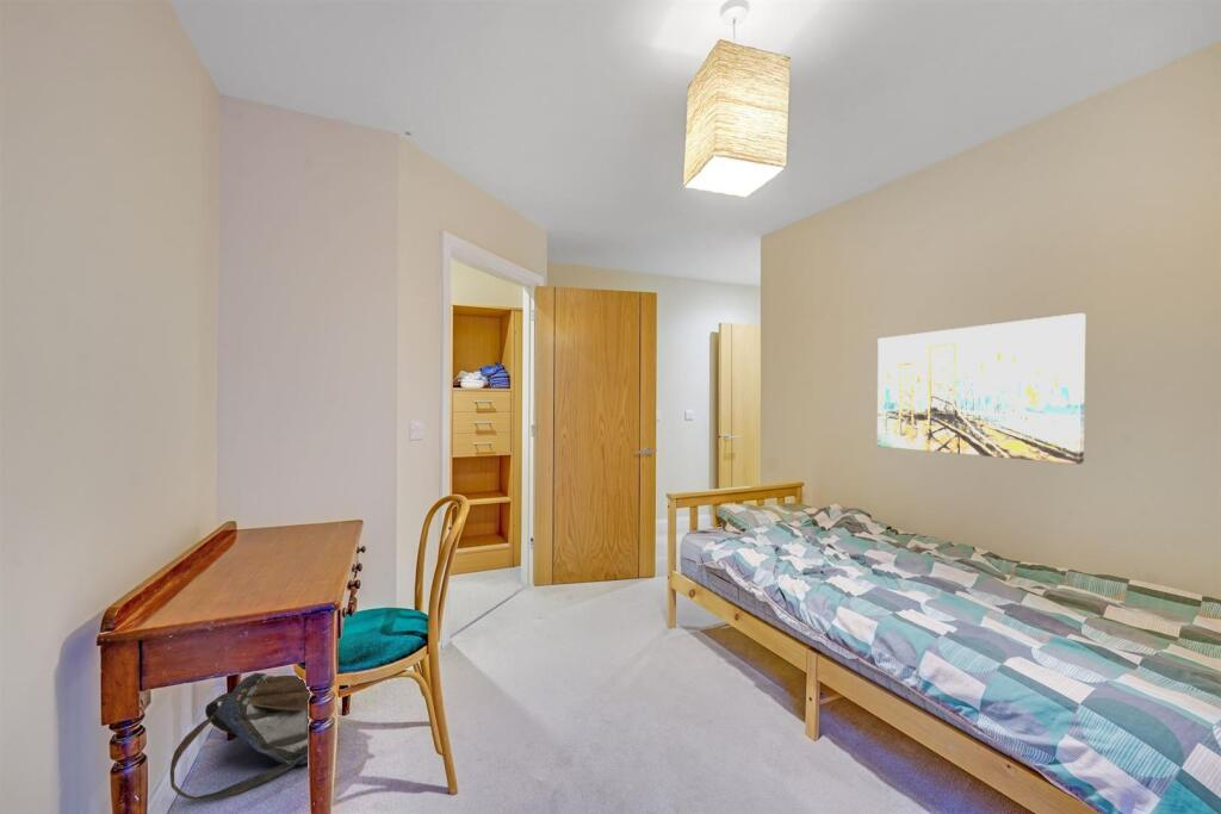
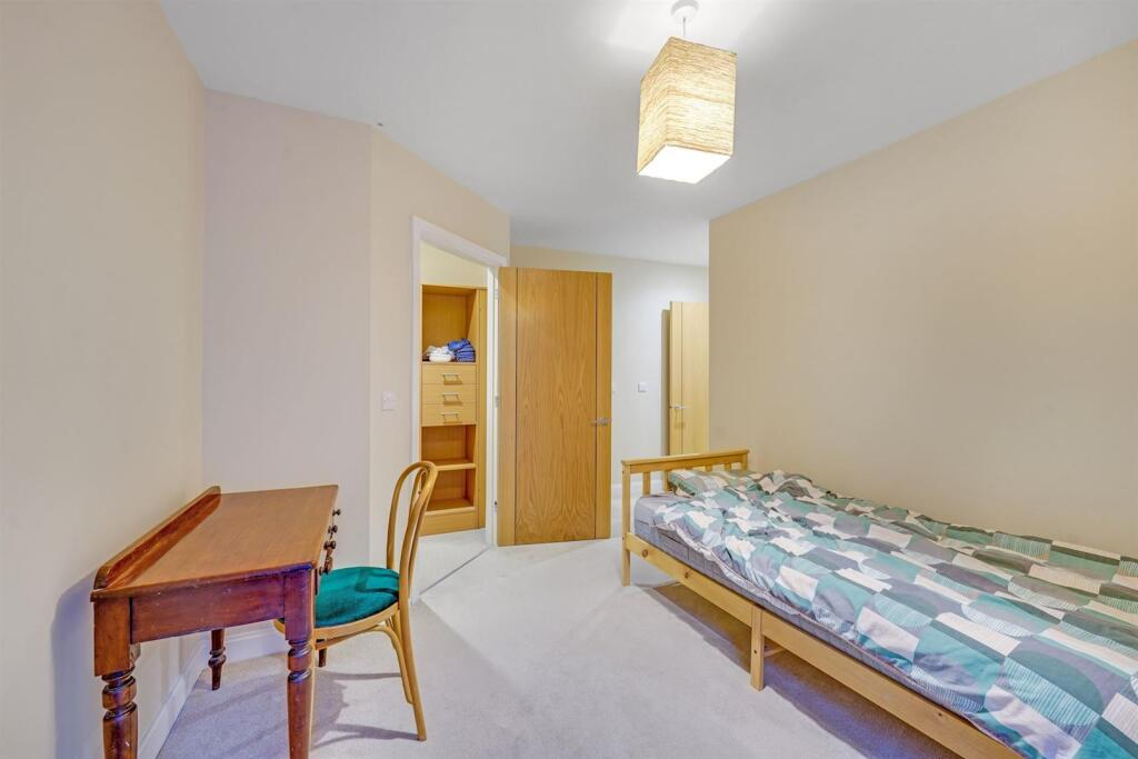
- backpack (267, 719)
- wall art (963, 391)
